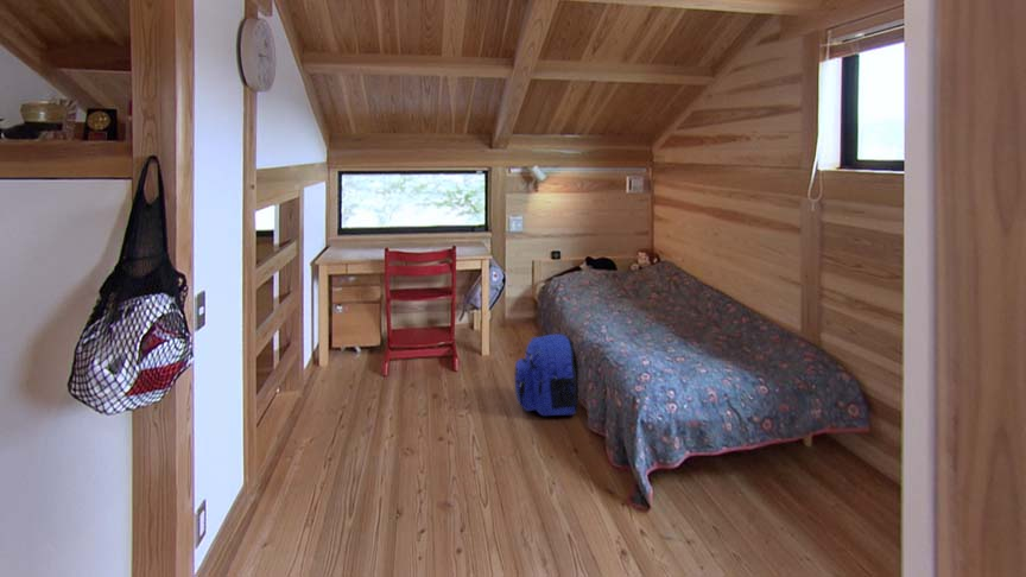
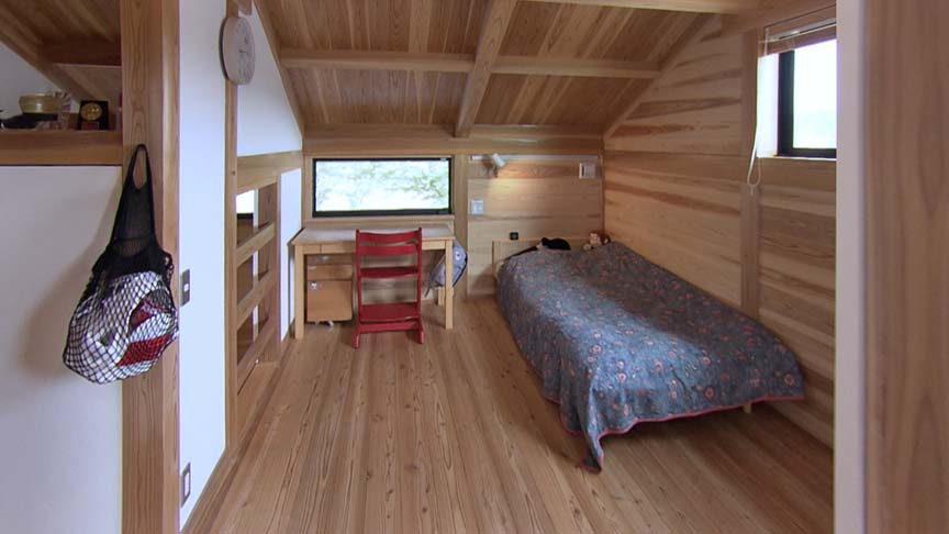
- backpack (546, 372)
